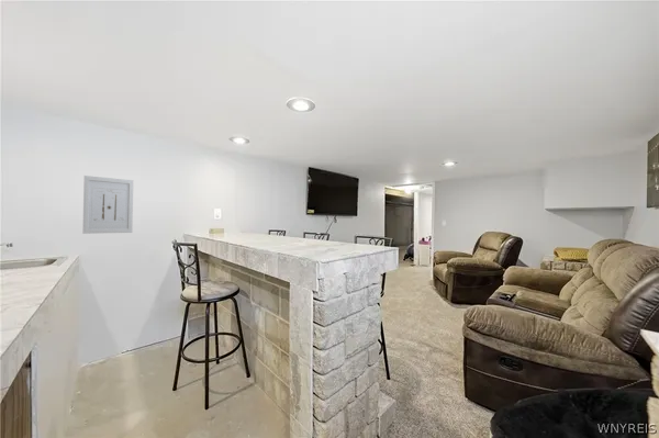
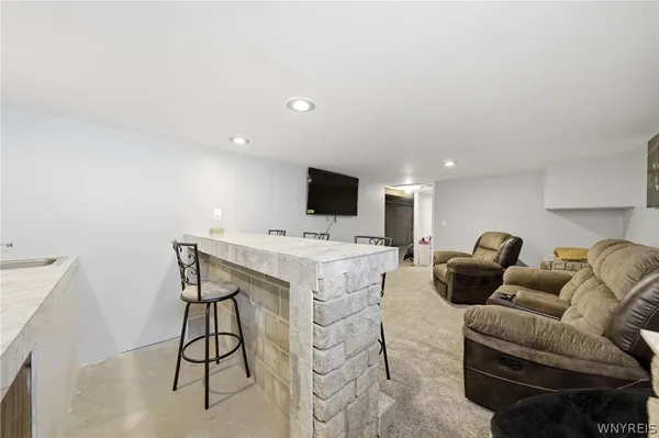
- wall art (109, 205)
